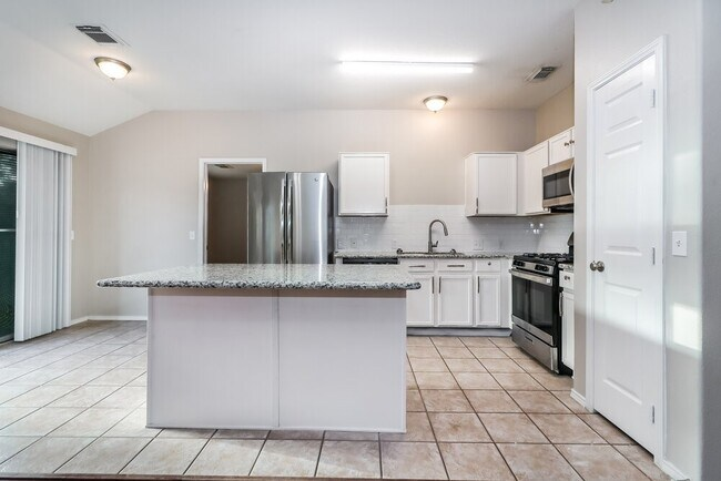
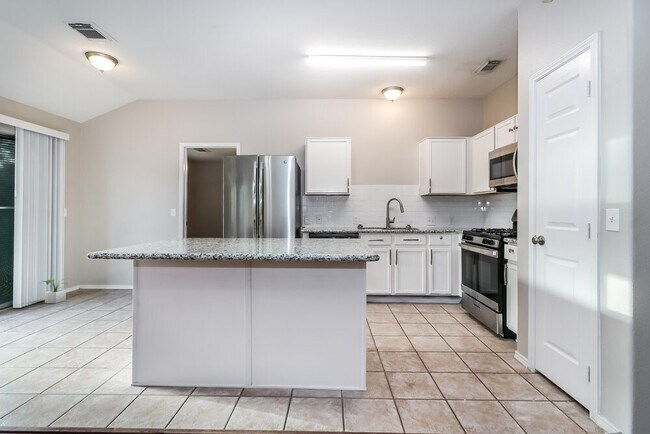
+ potted plant (53, 290)
